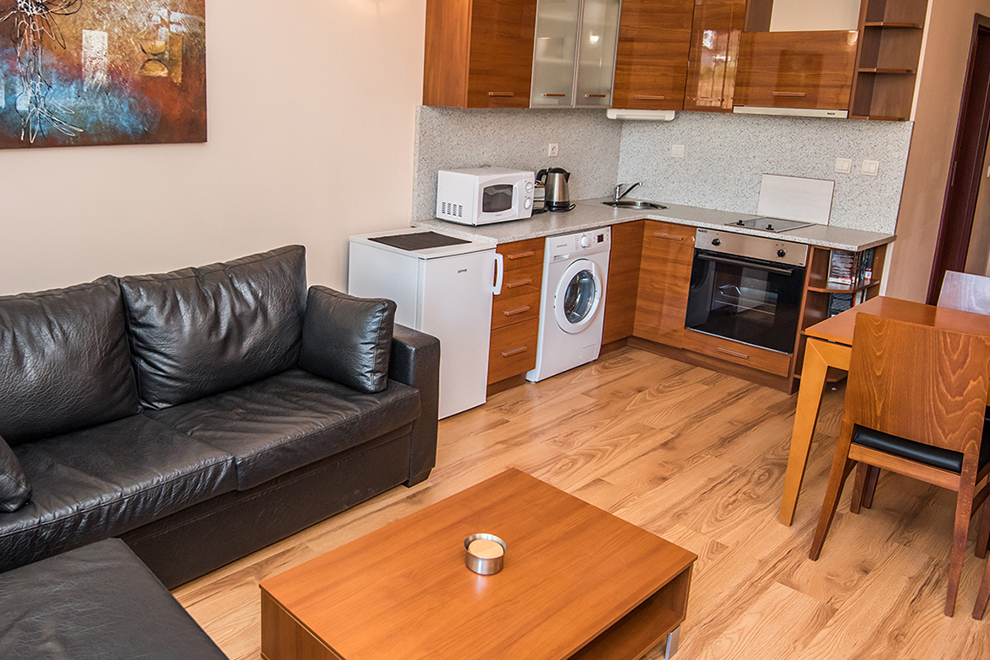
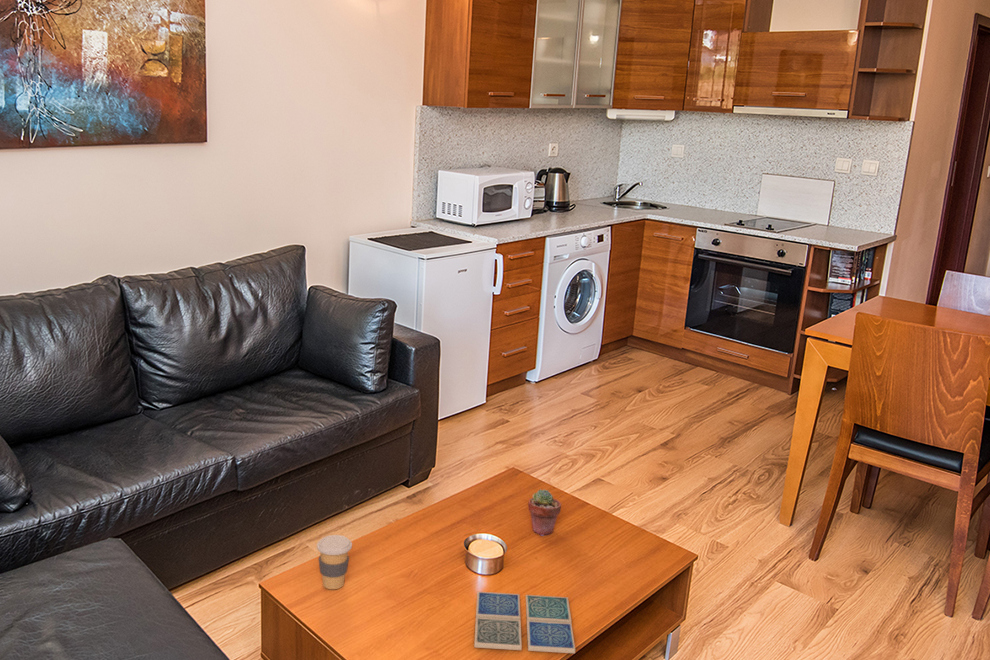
+ potted succulent (544, 510)
+ coffee cup (334, 563)
+ drink coaster (520, 620)
